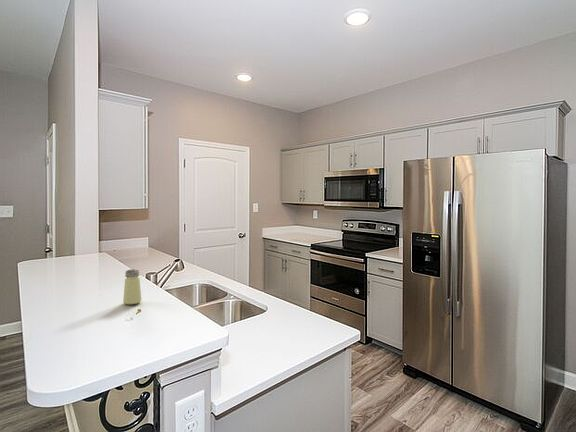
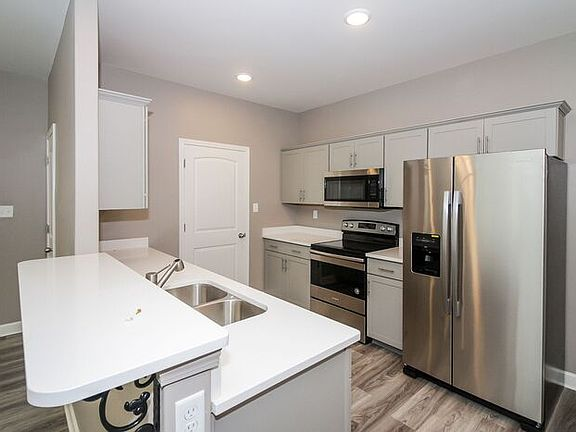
- saltshaker (132, 286)
